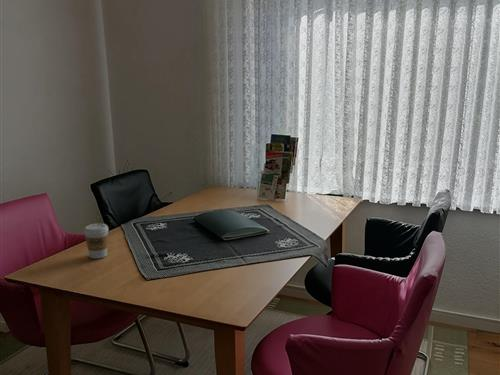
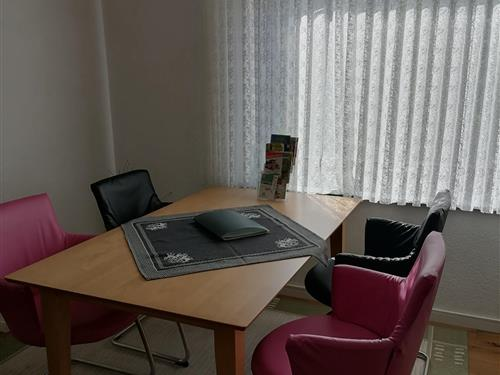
- coffee cup (97, 240)
